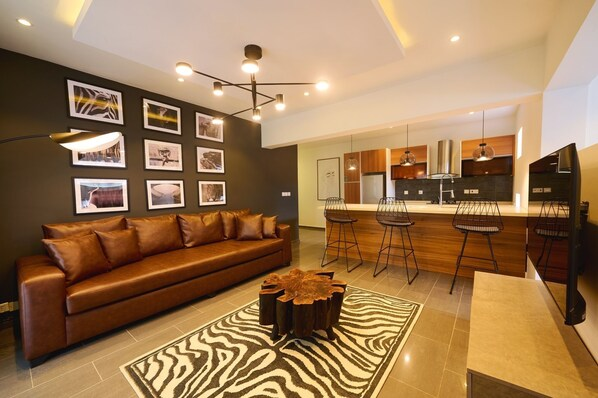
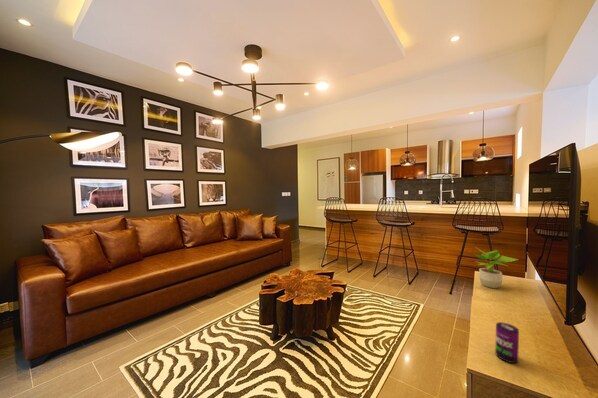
+ beverage can (506, 342)
+ potted plant (494, 269)
